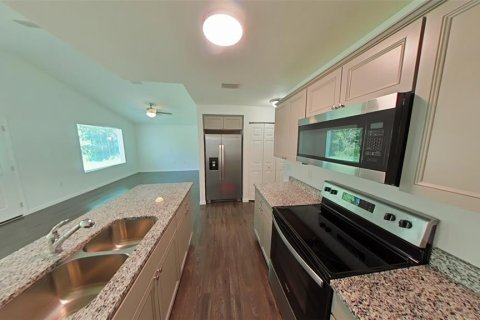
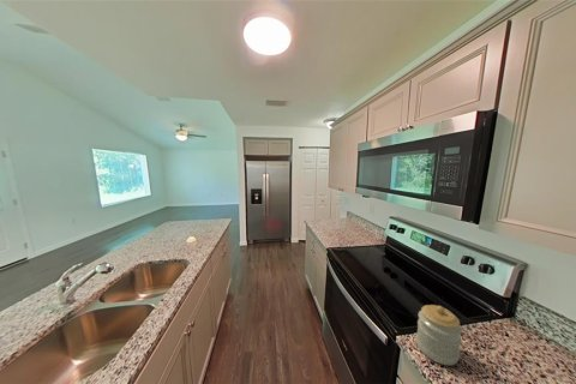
+ jar (438, 328)
